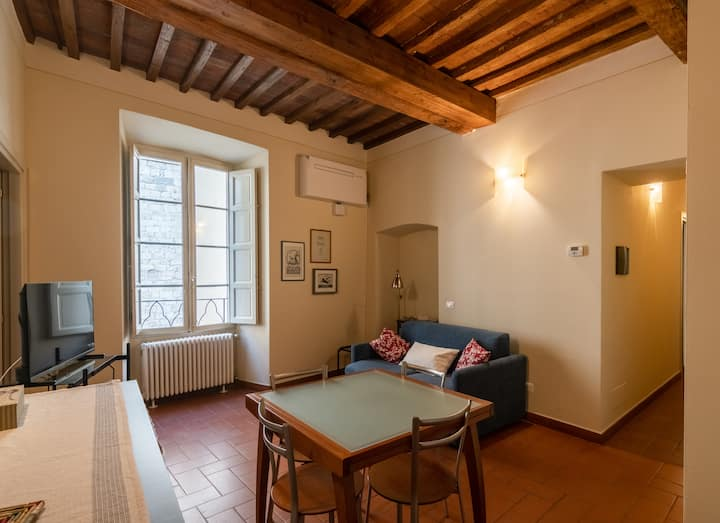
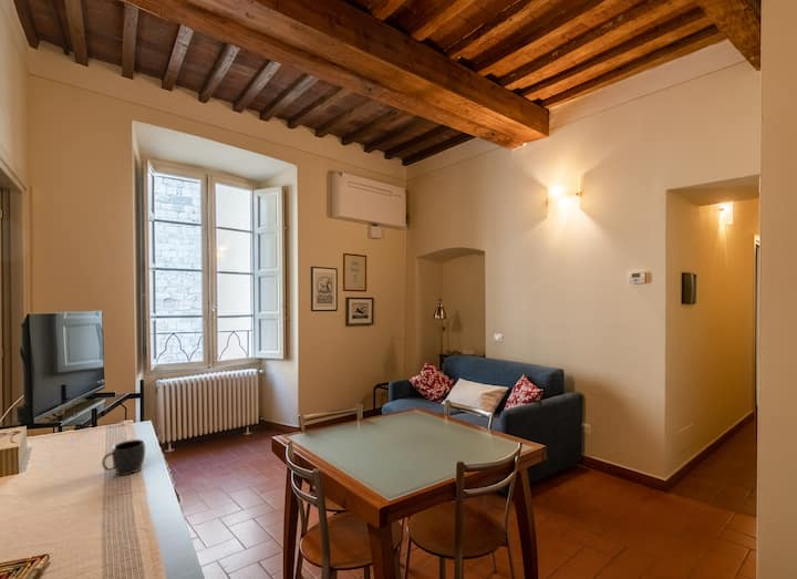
+ mug (124, 458)
